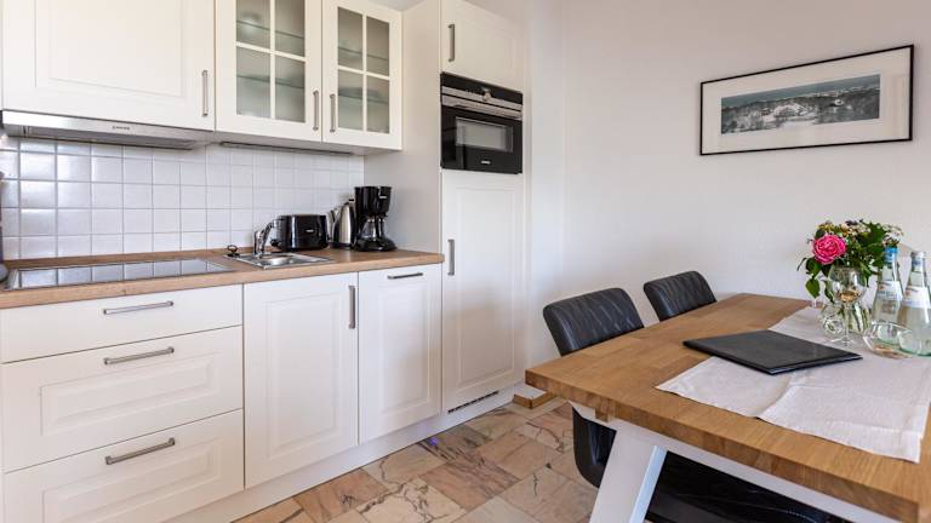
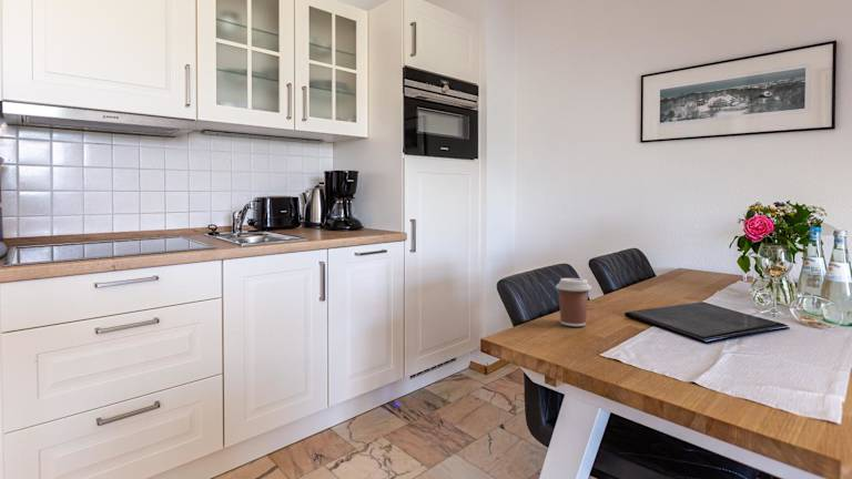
+ coffee cup (572, 302)
